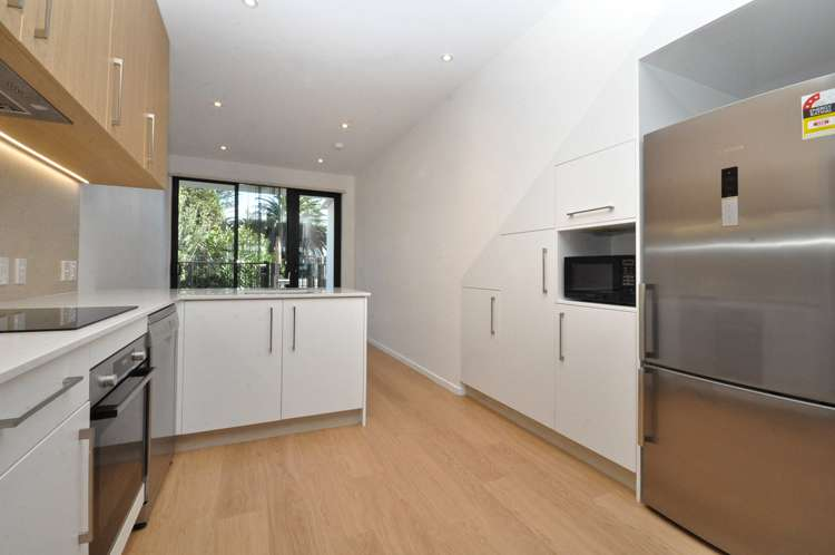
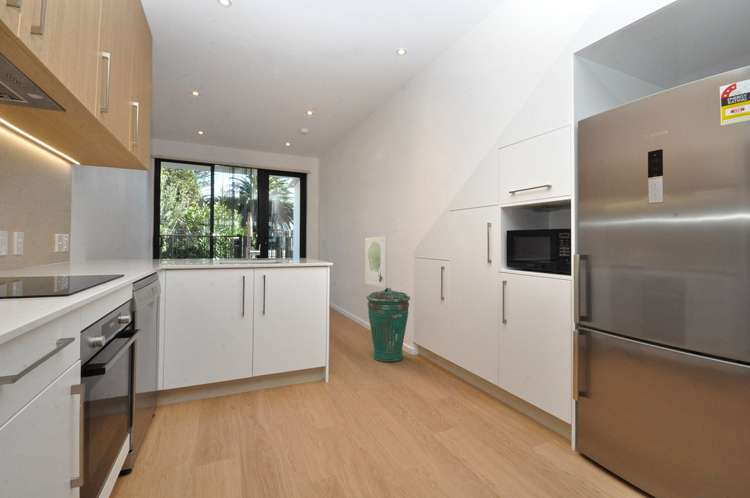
+ wall art (375, 261)
+ trash can (388, 322)
